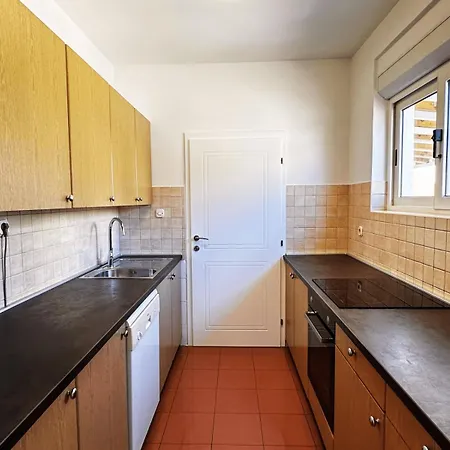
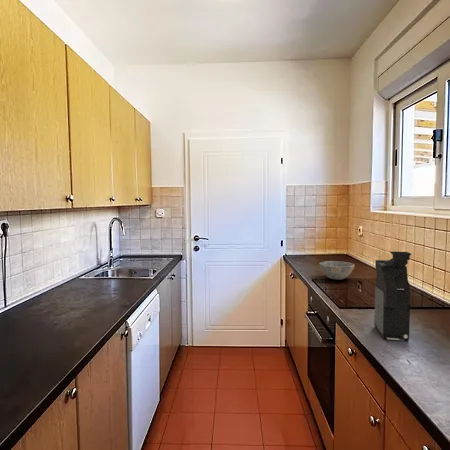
+ coffee maker (392, 292)
+ bowl (336, 271)
